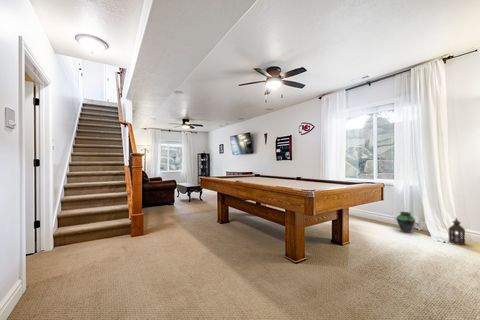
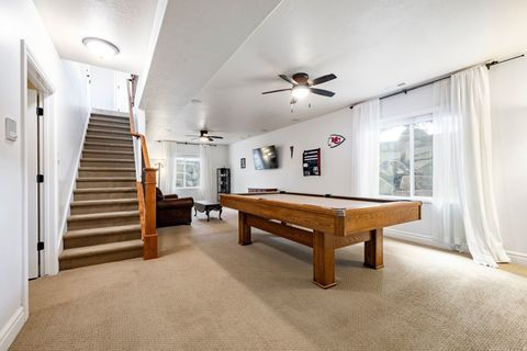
- lantern (456, 230)
- vase (406, 222)
